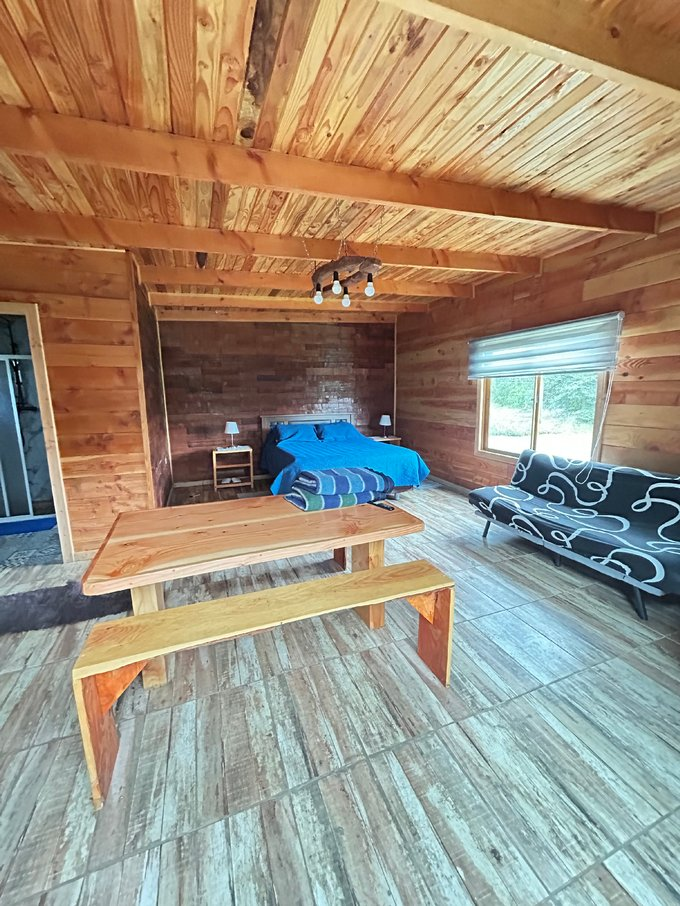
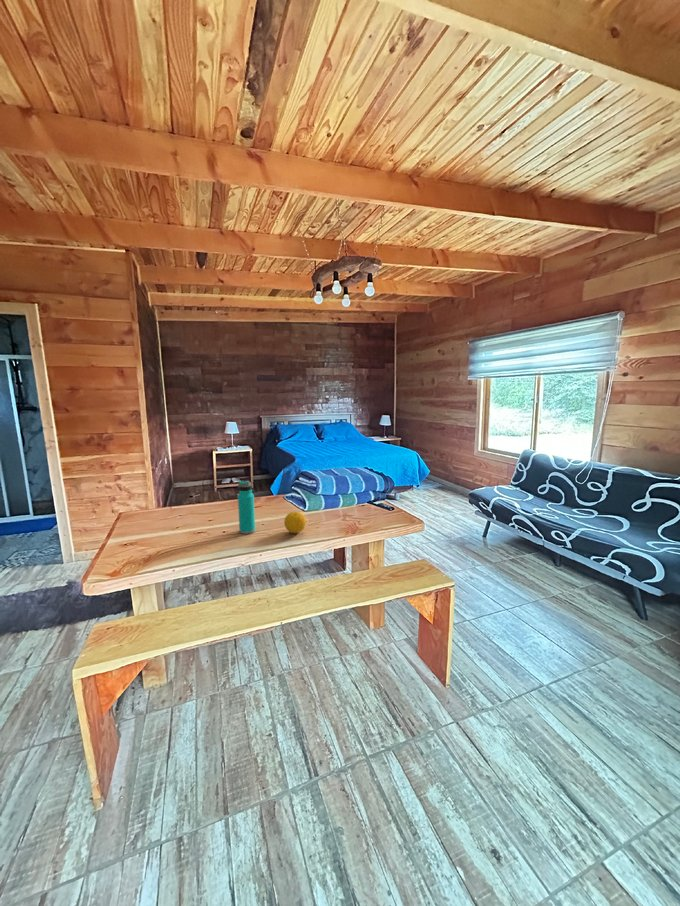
+ water bottle (246, 506)
+ fruit (295, 522)
